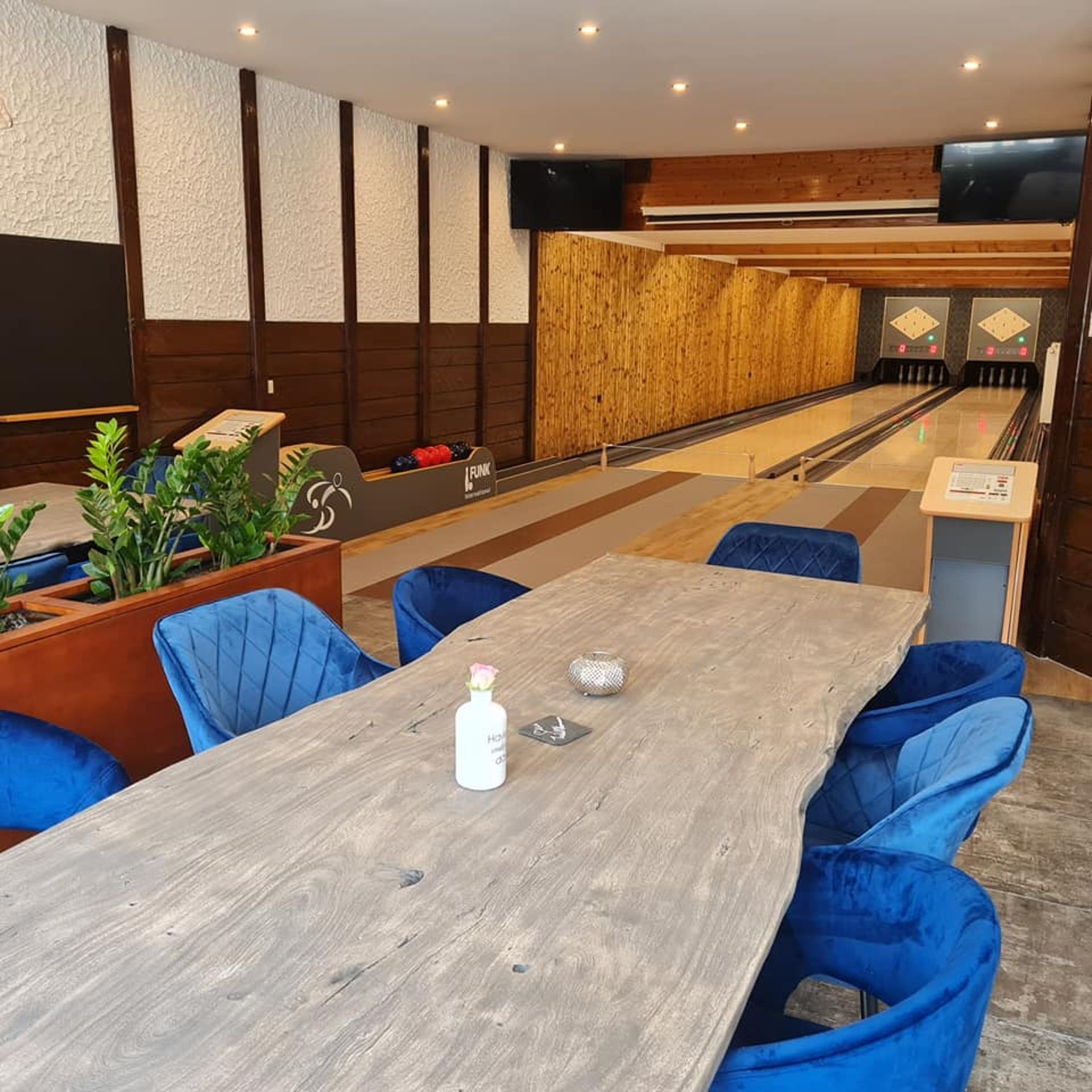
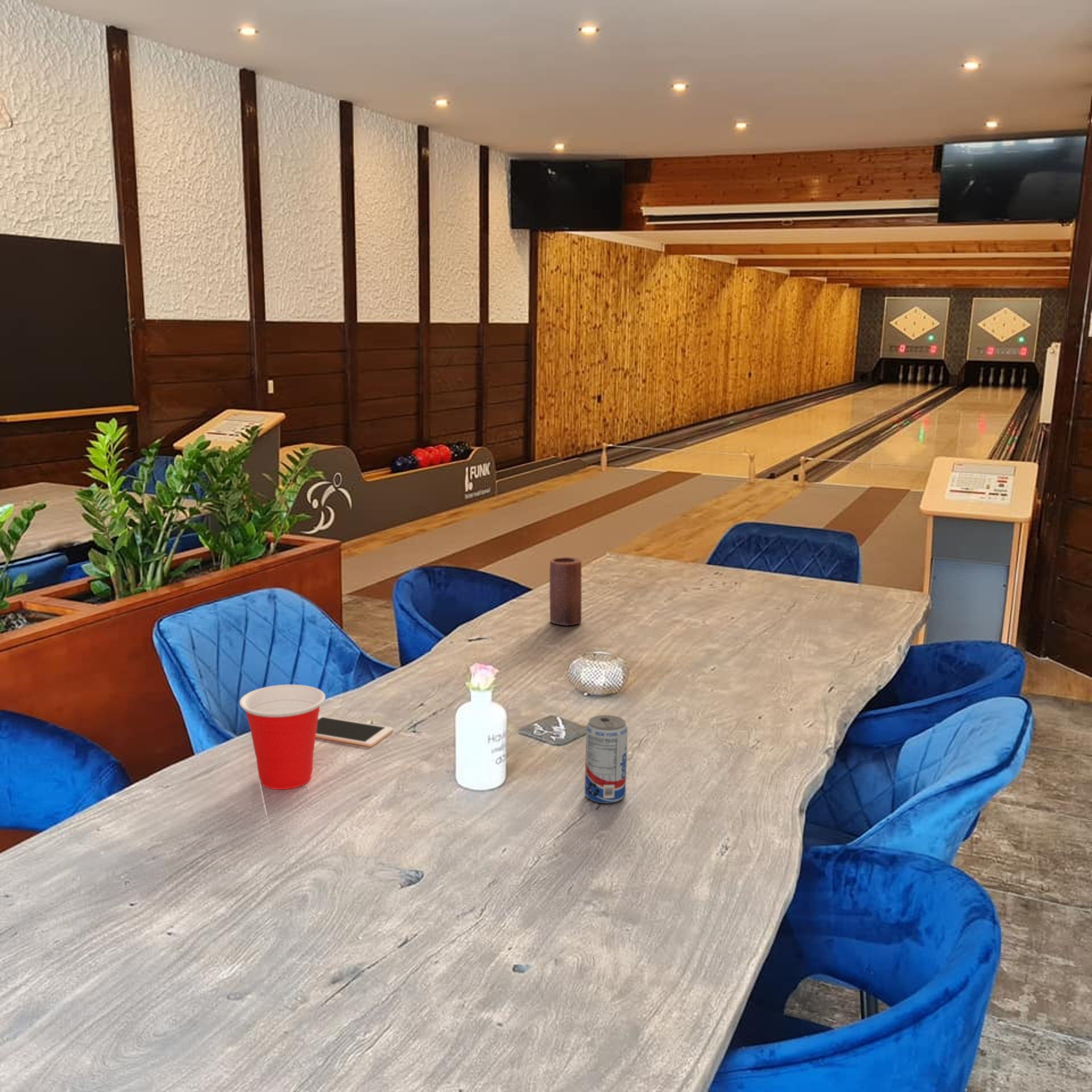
+ cup (284, 739)
+ cell phone (341, 730)
+ candle (565, 591)
+ beverage can (606, 758)
